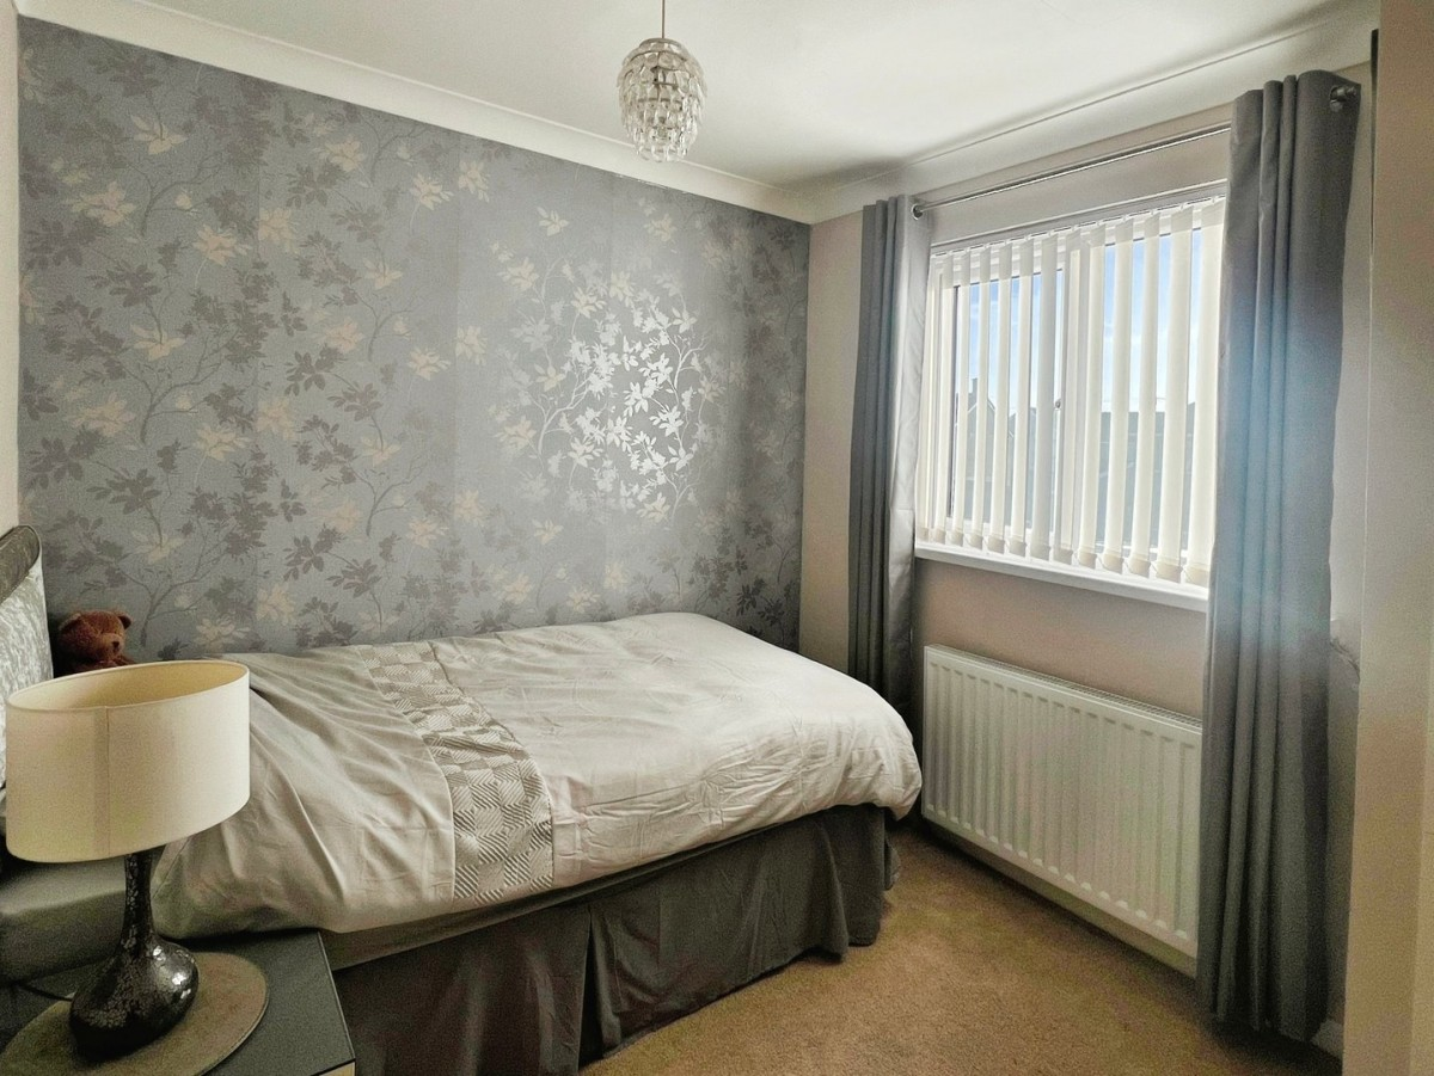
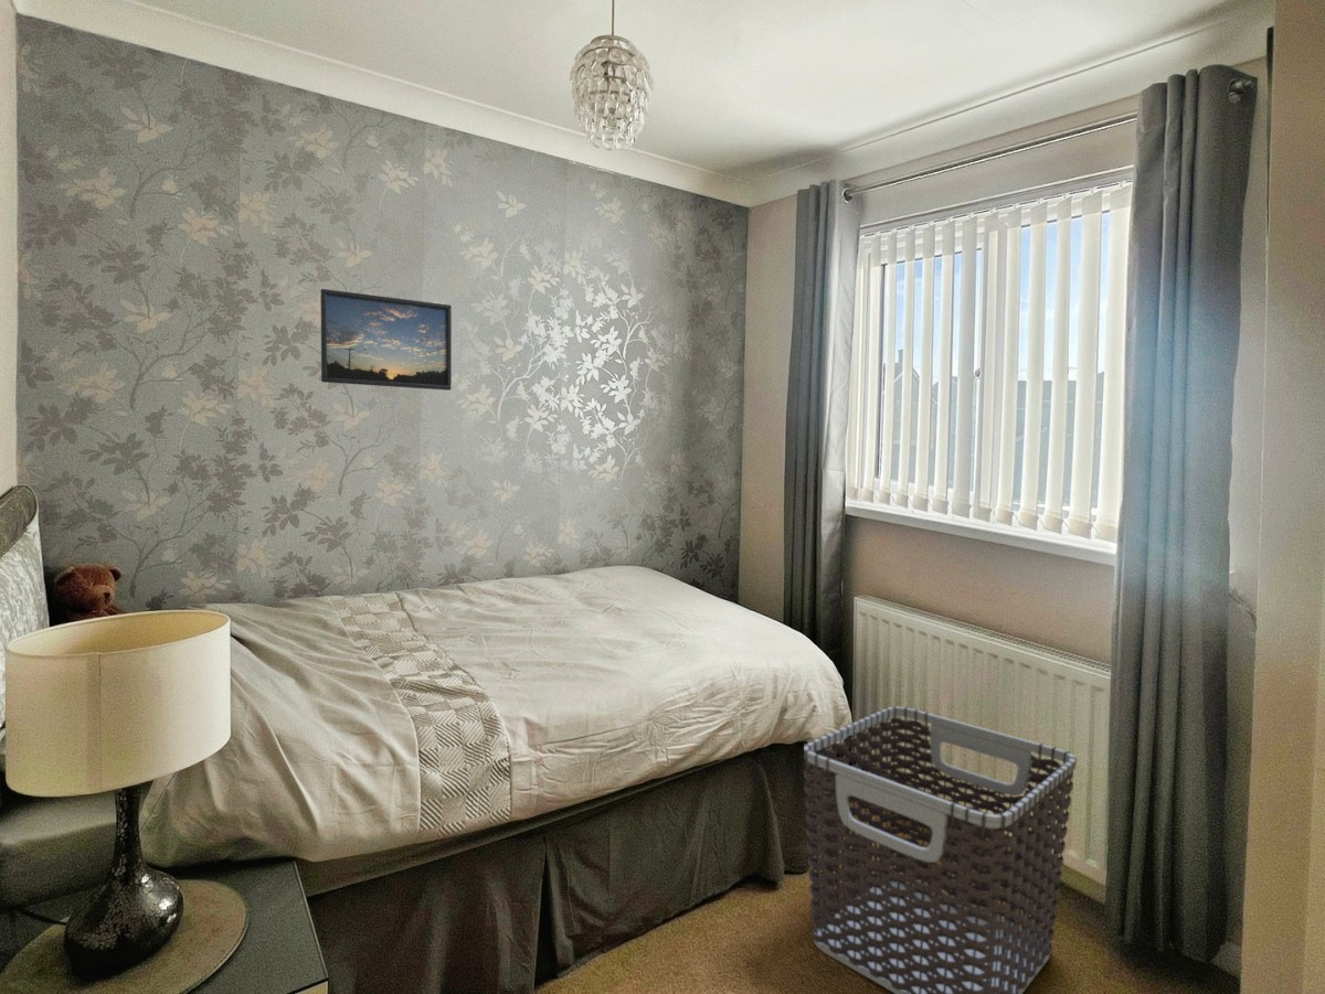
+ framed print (389, 342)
+ clothes hamper (934, 848)
